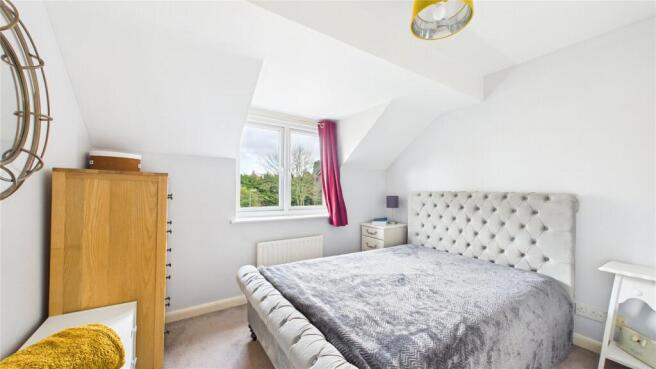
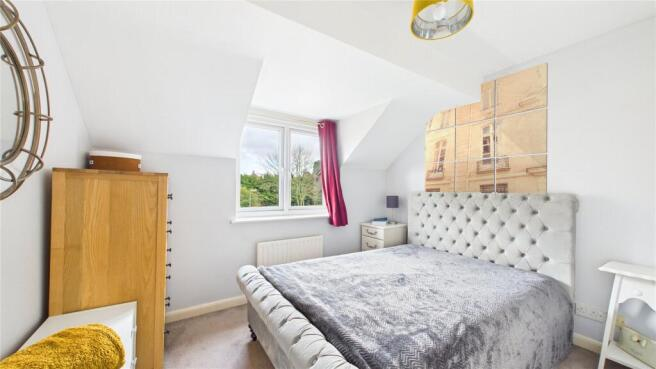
+ wall art (474, 140)
